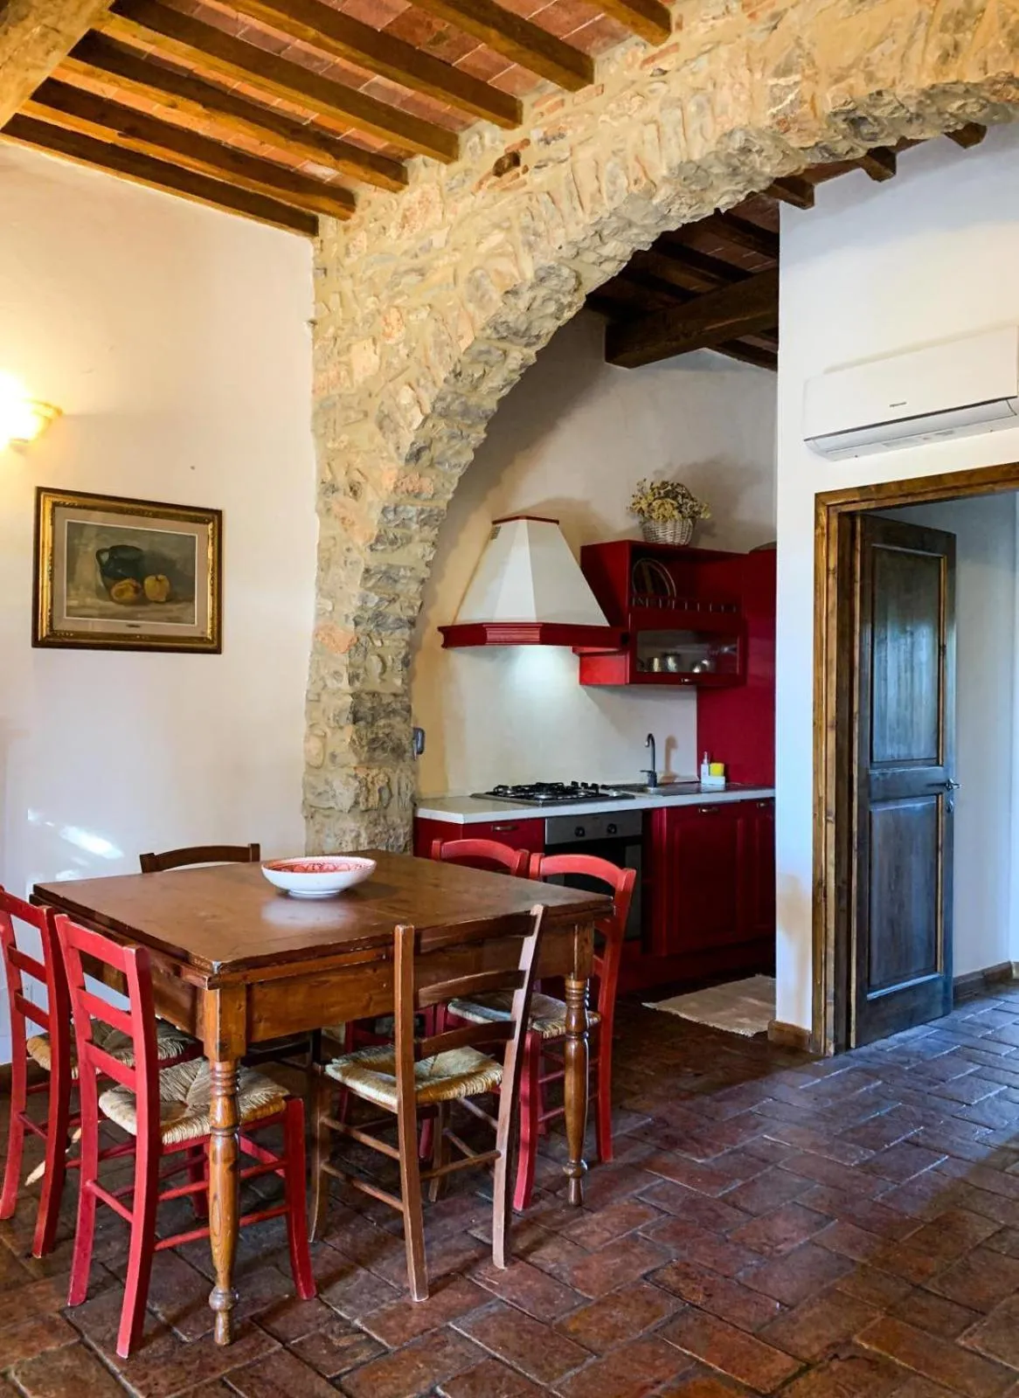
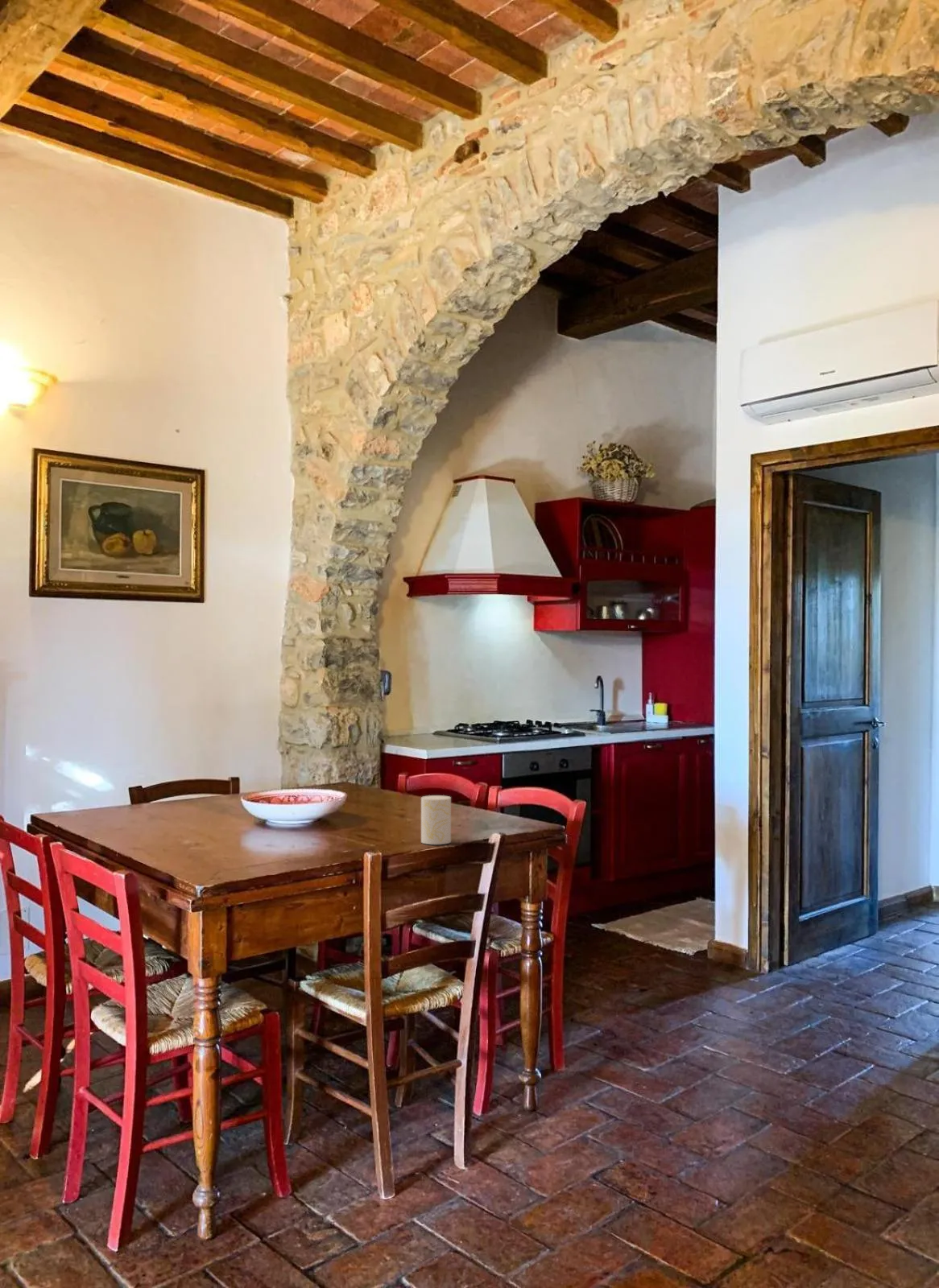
+ cup (436, 819)
